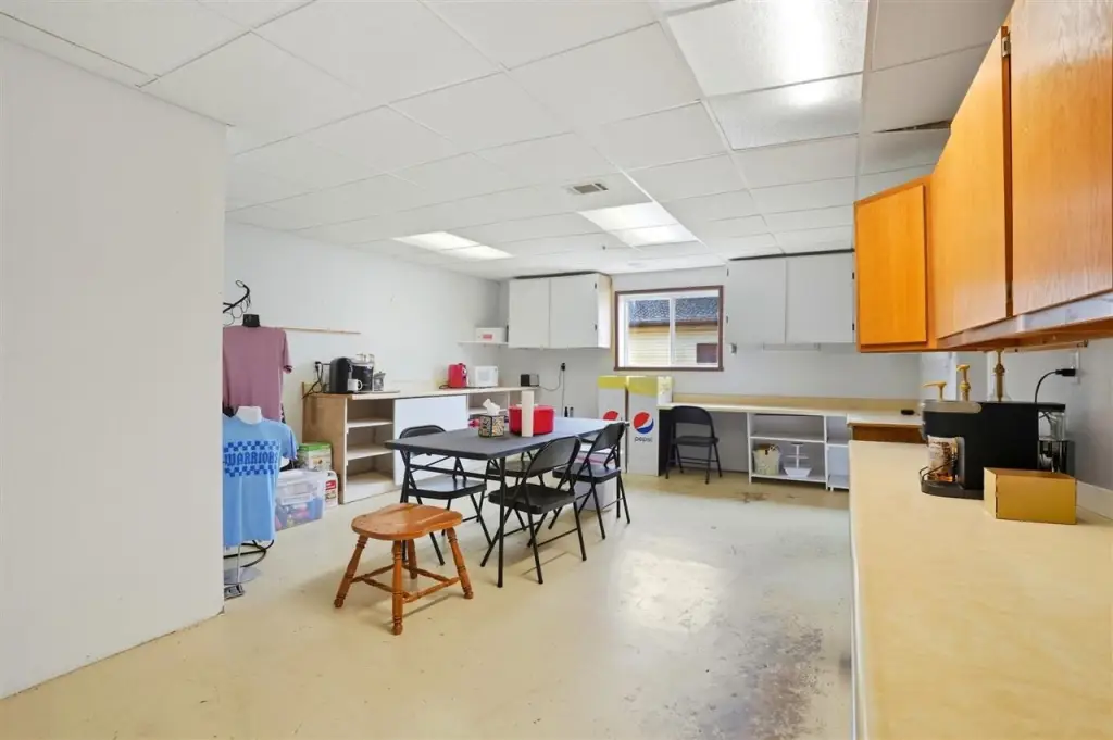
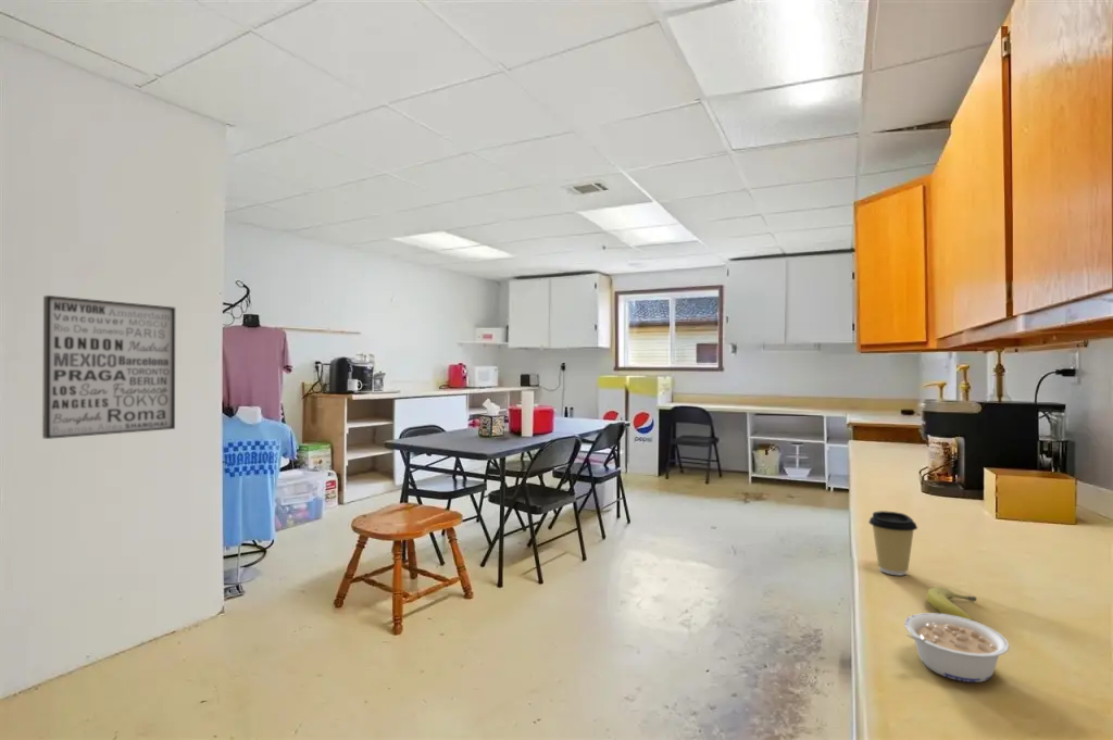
+ coffee cup (892, 543)
+ legume (954, 647)
+ wall art (114, 367)
+ fruit (951, 599)
